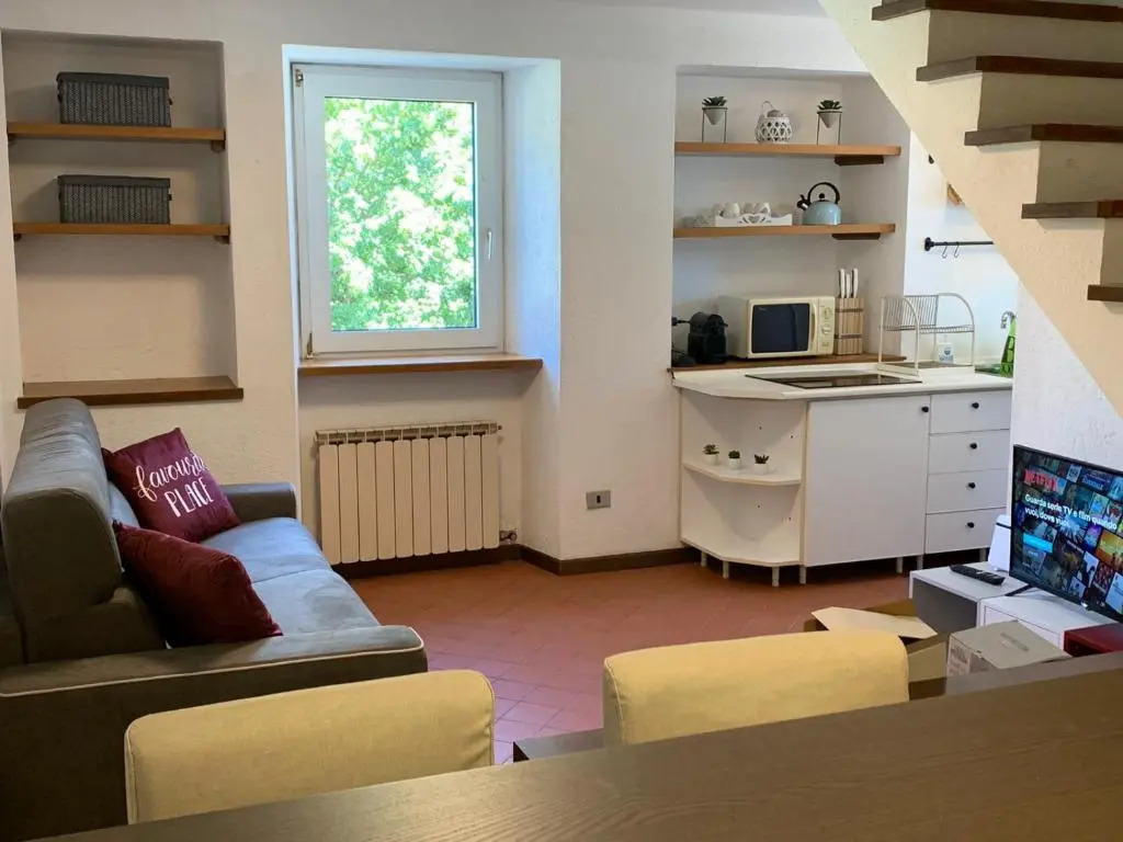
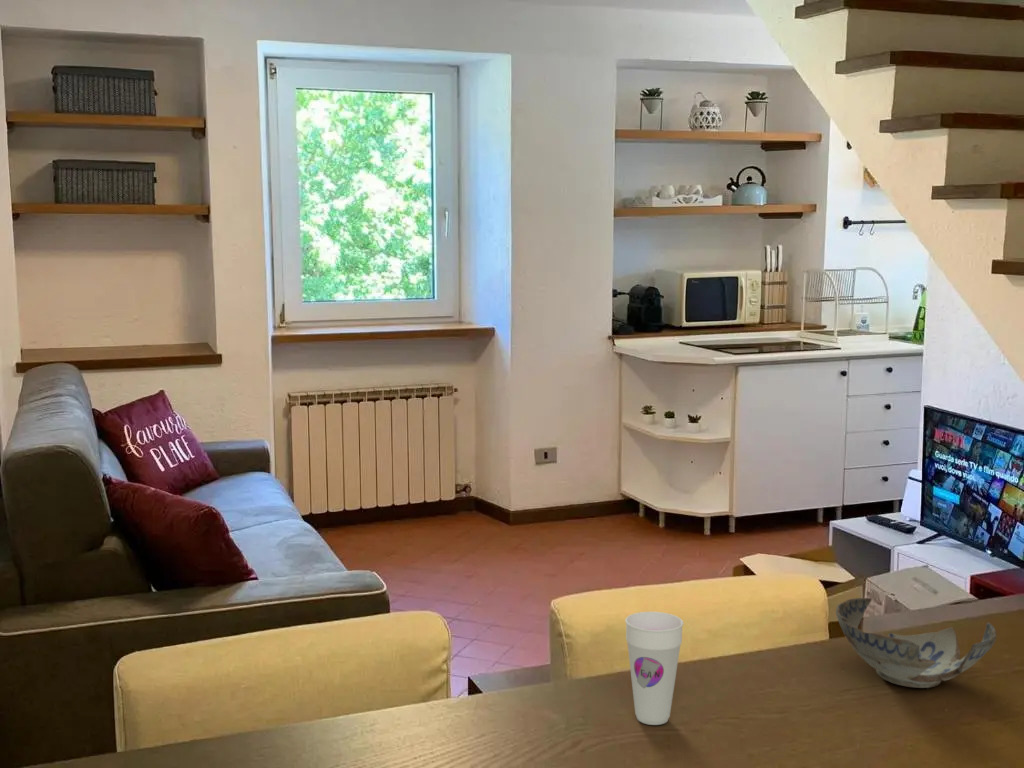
+ cup (653, 669)
+ decorative bowl (910, 647)
